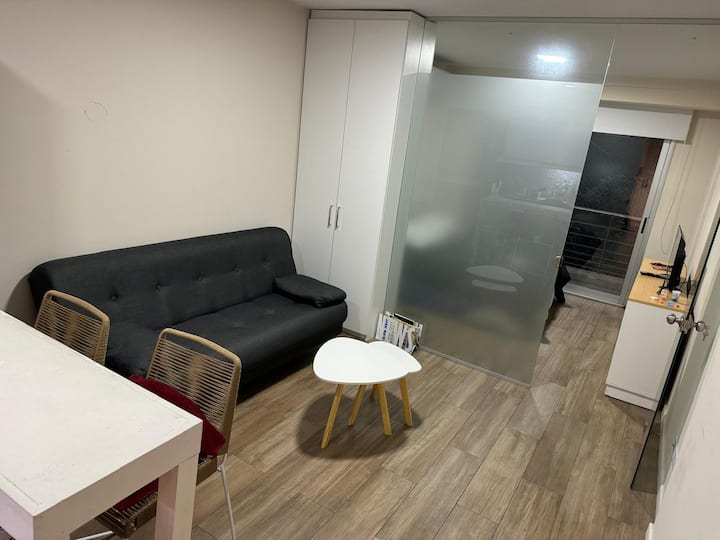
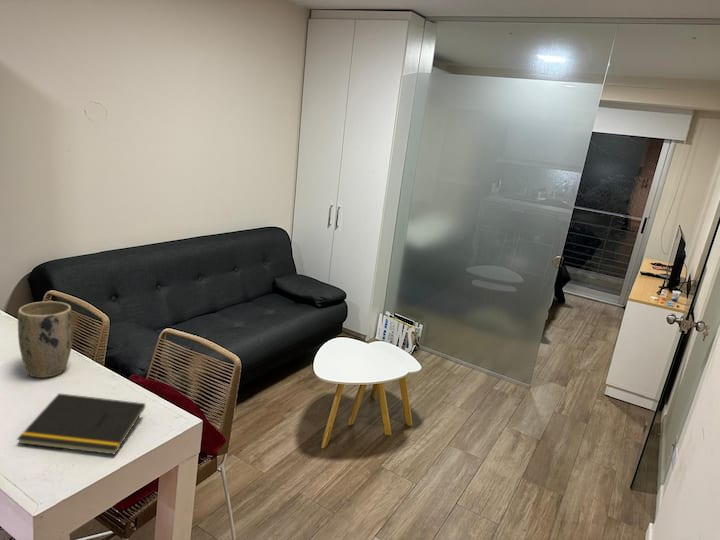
+ plant pot (46, 339)
+ notepad (85, 422)
